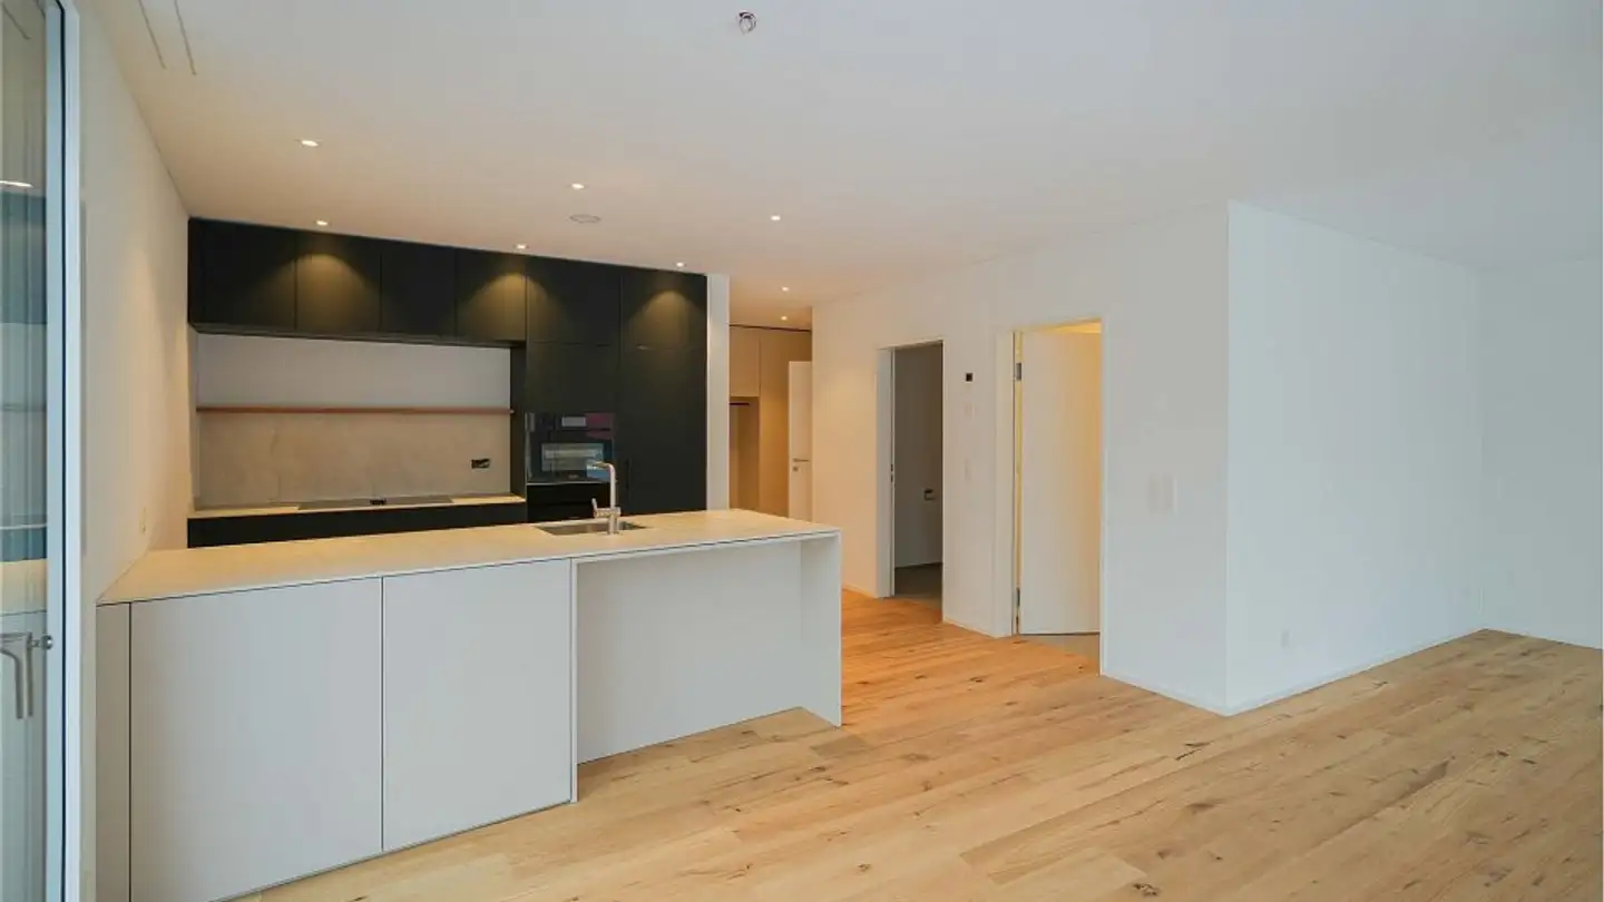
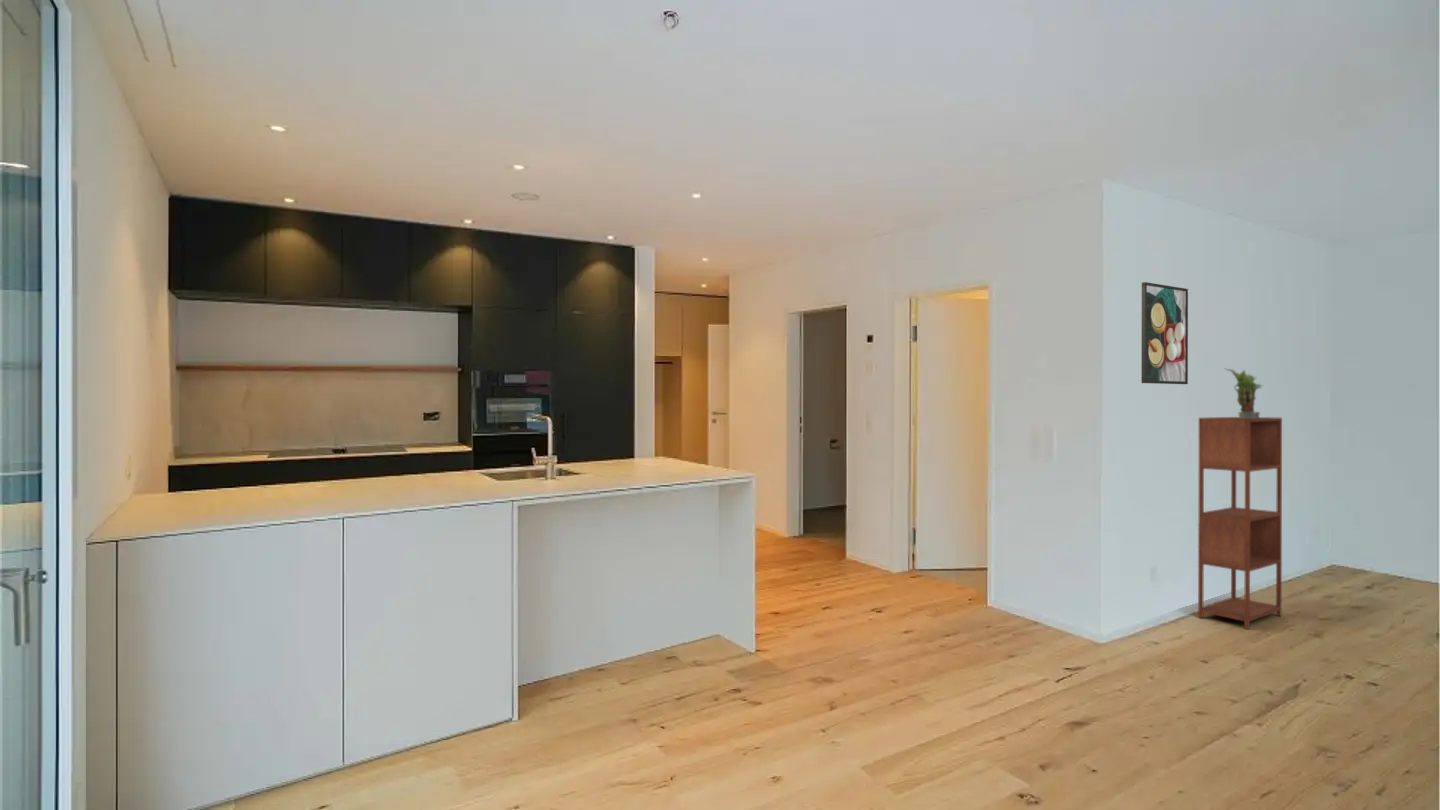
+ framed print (1165, 334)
+ potted plant (1243, 392)
+ shelving unit (1240, 517)
